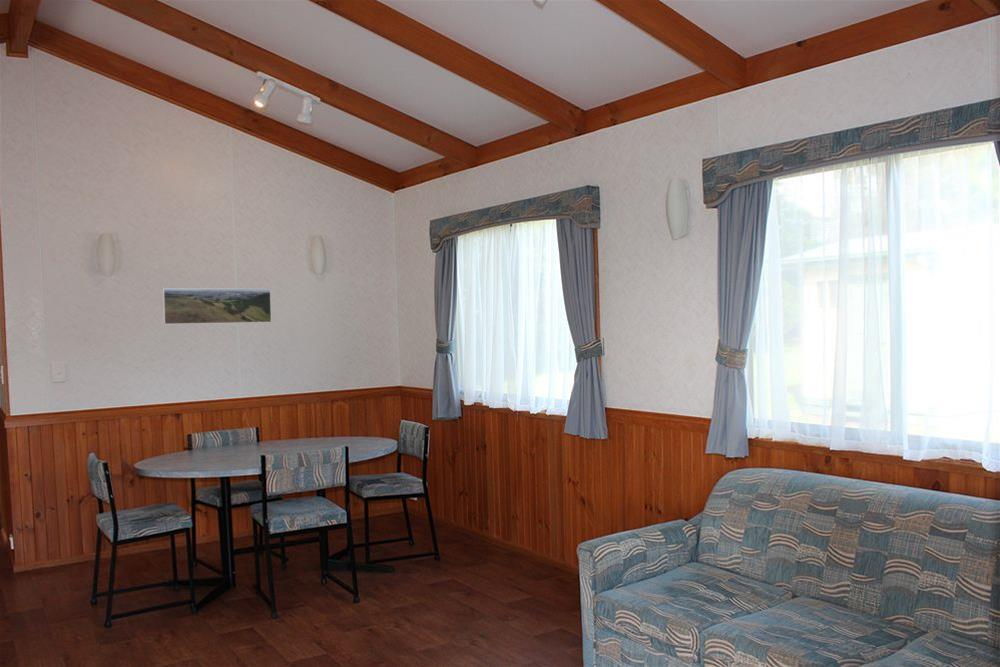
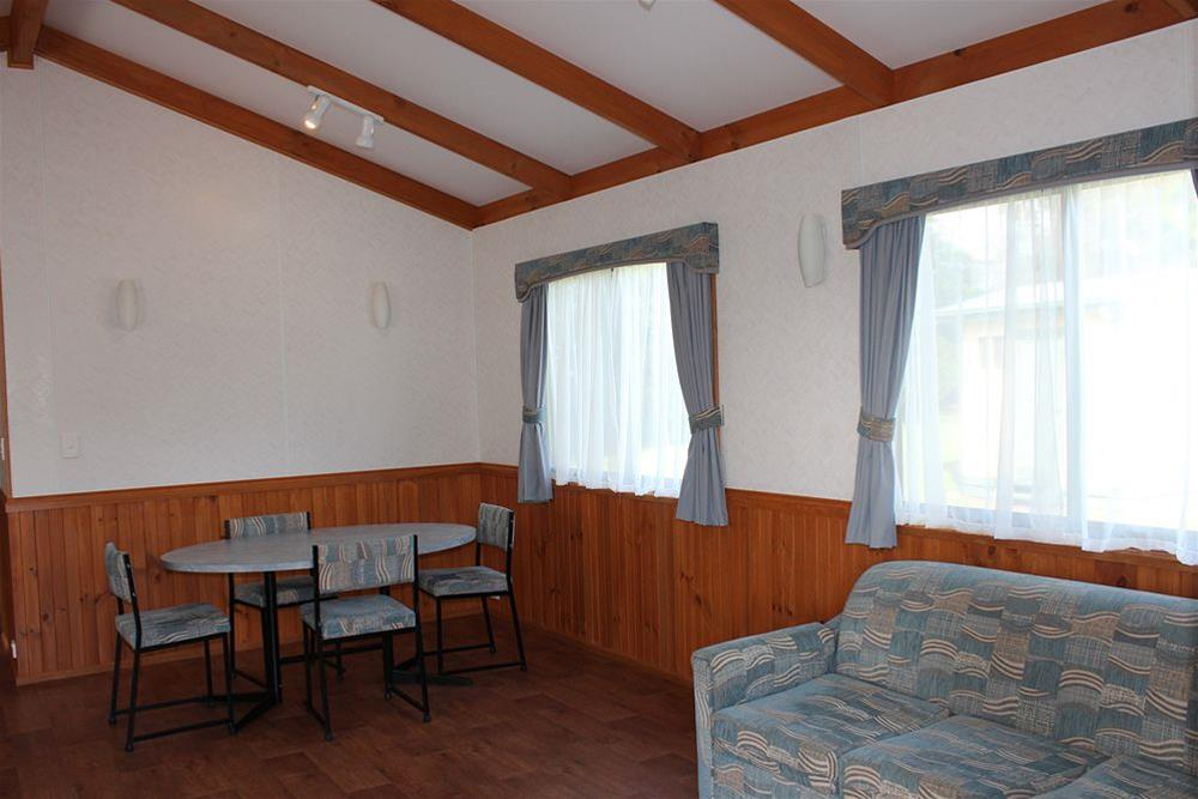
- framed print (219, 306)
